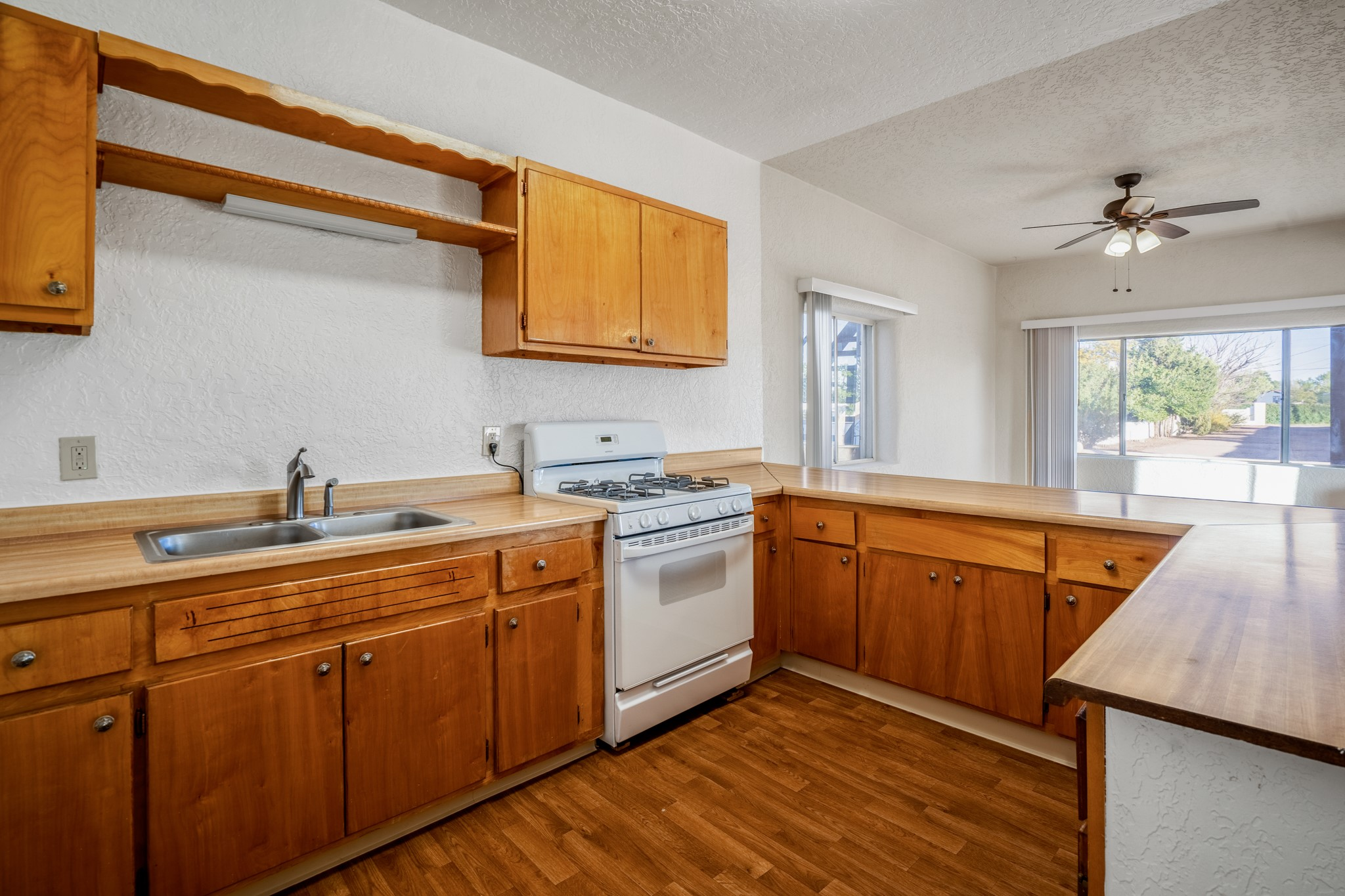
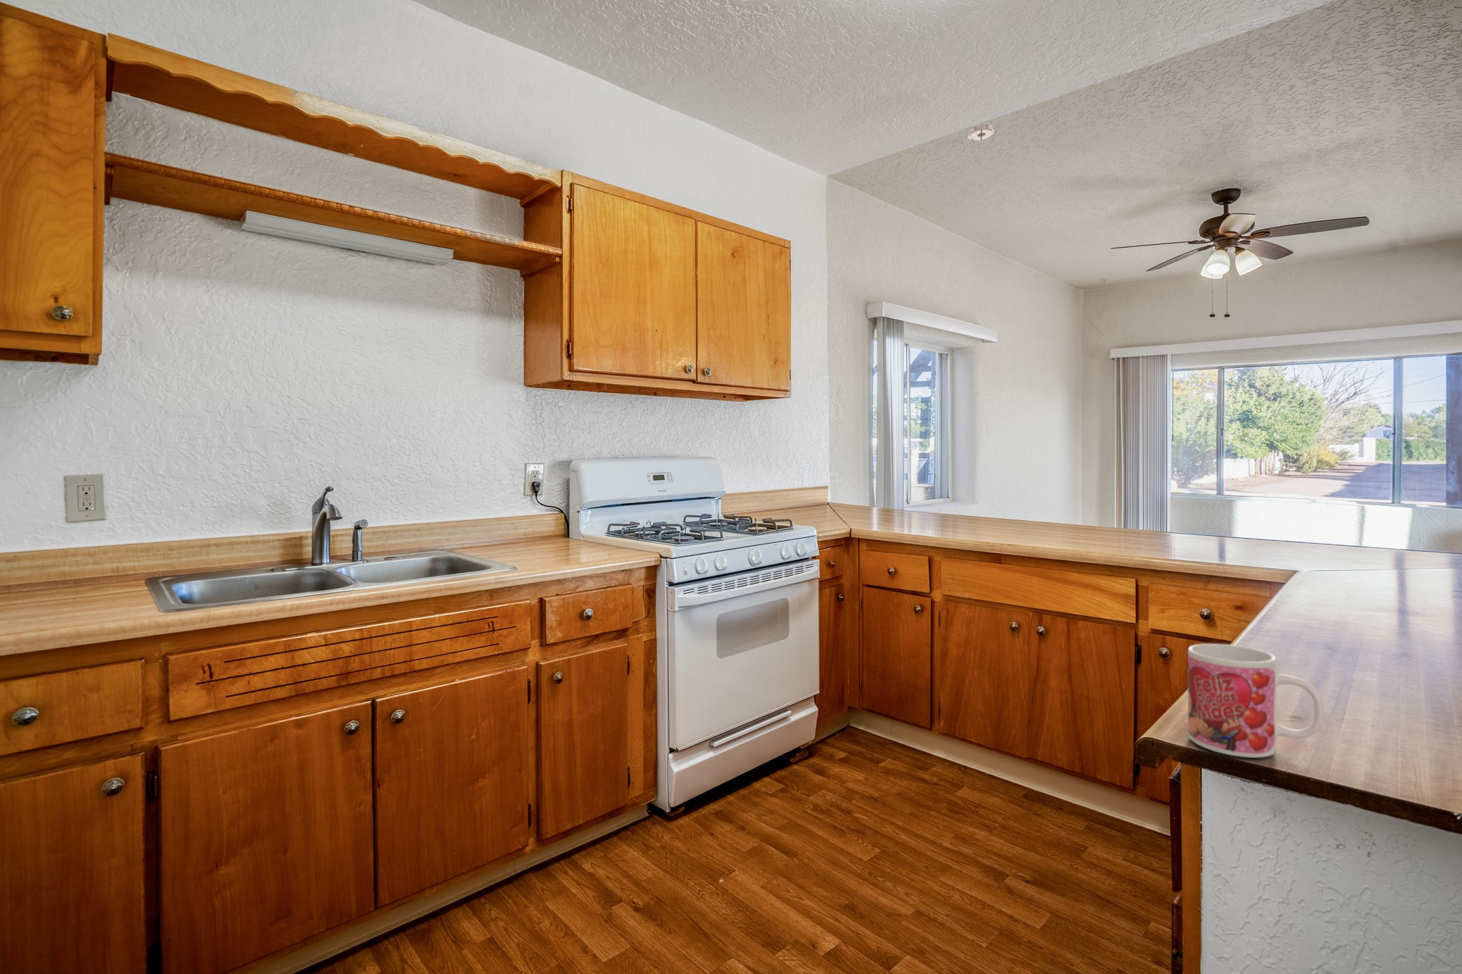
+ mug (1251, 702)
+ smoke detector (980, 132)
